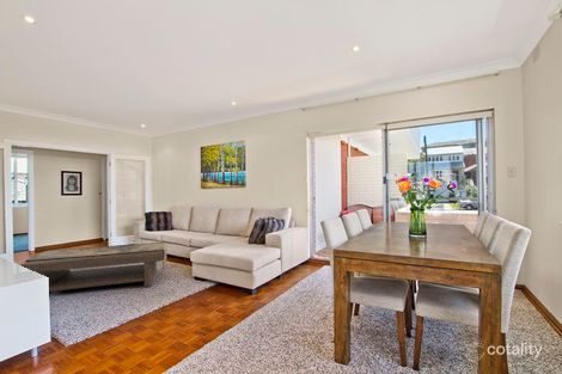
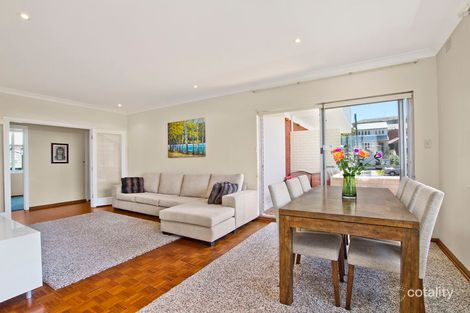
- coffee table (104, 265)
